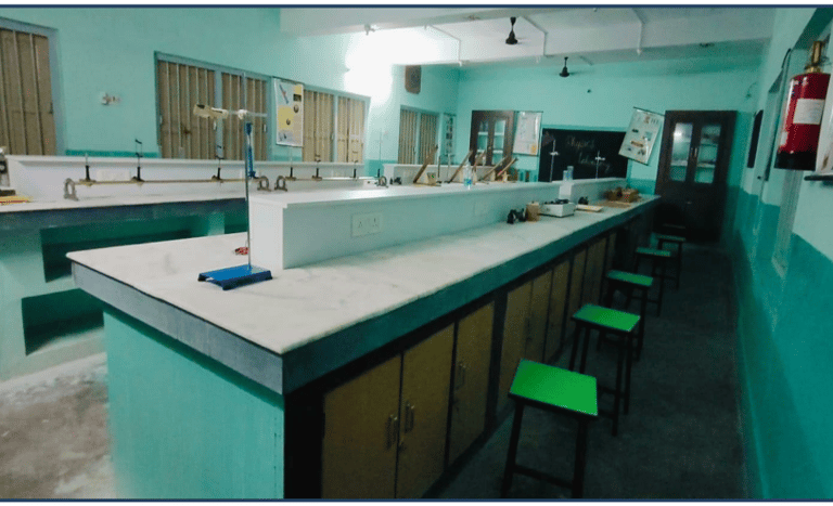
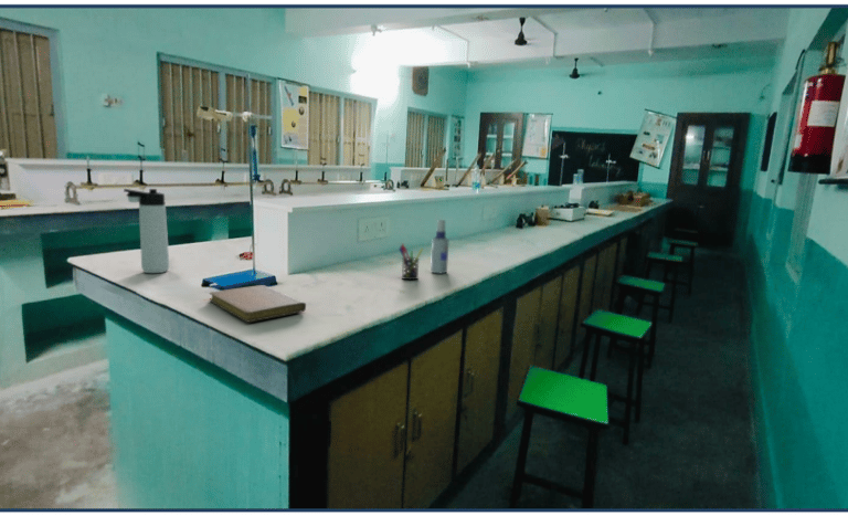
+ notebook (256, 301)
+ pen holder (410, 261)
+ thermos bottle (147, 231)
+ spray bottle (439, 245)
